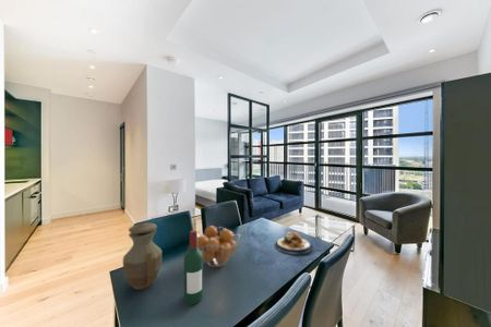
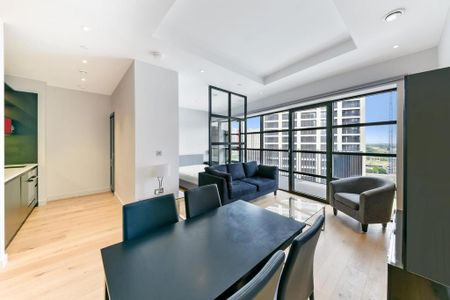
- plate (292, 240)
- wine bottle (193, 265)
- vase (143, 253)
- fruit basket (216, 244)
